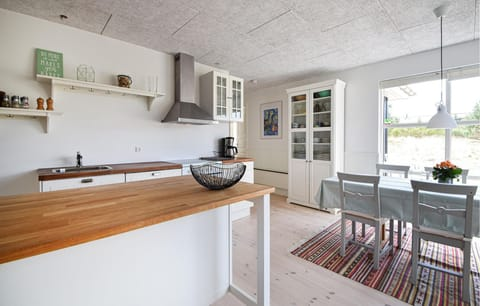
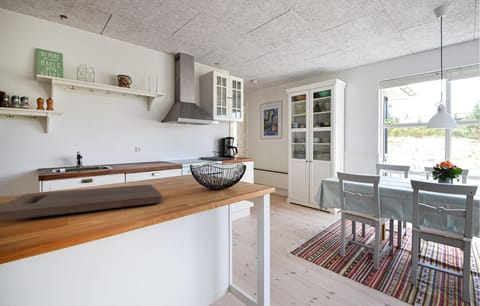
+ cutting board (92, 197)
